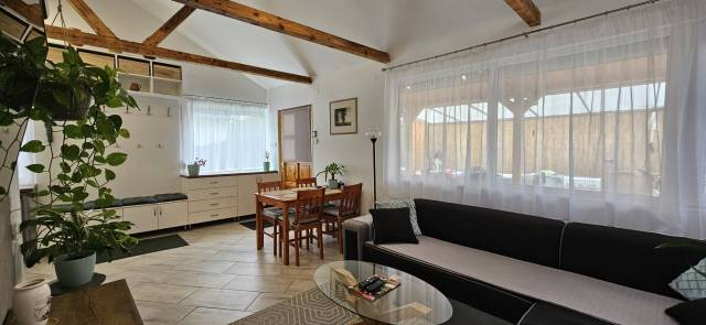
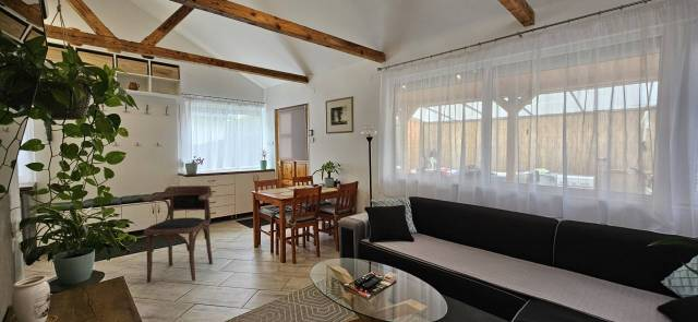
+ armchair (180, 230)
